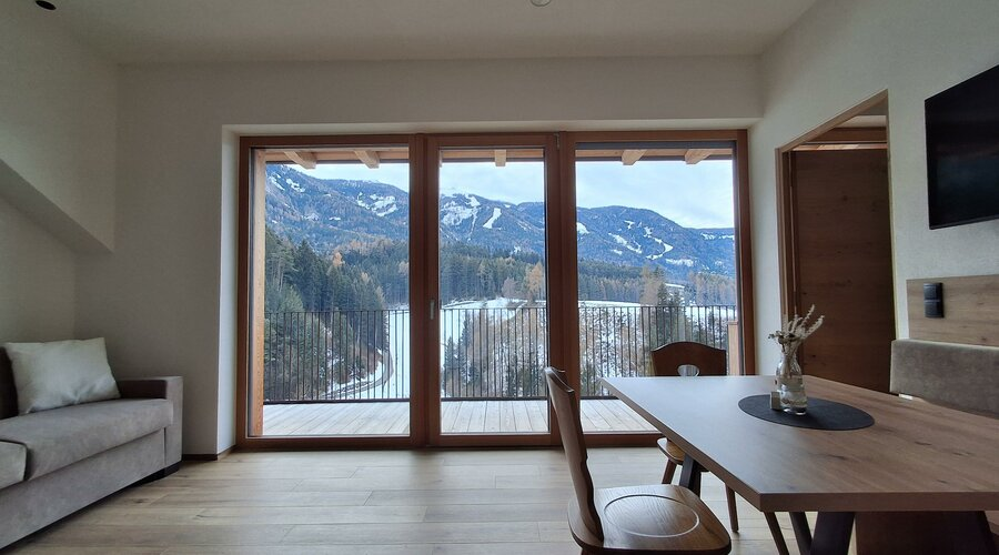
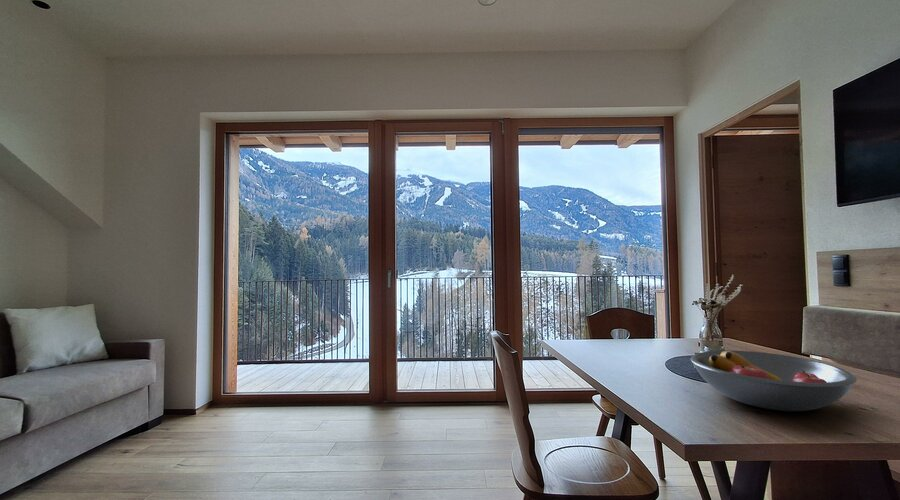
+ fruit bowl (765, 378)
